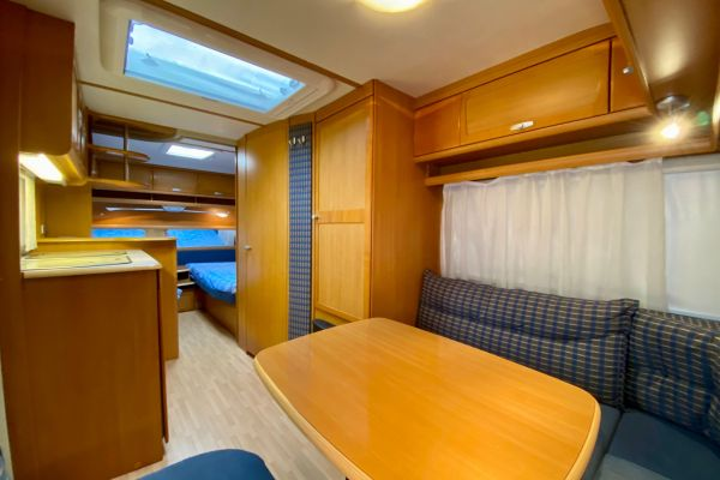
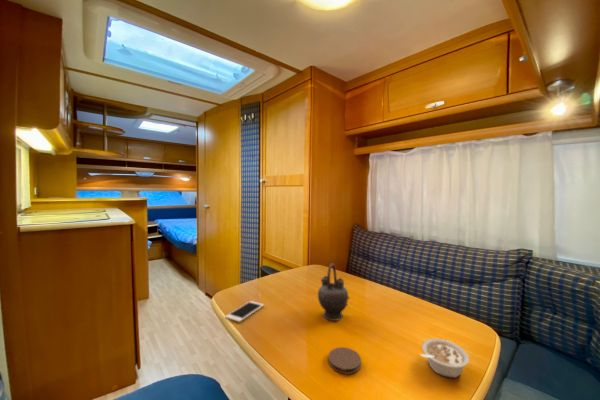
+ legume (444, 358)
+ teapot (334, 289)
+ cell phone (245, 310)
+ coaster (344, 359)
